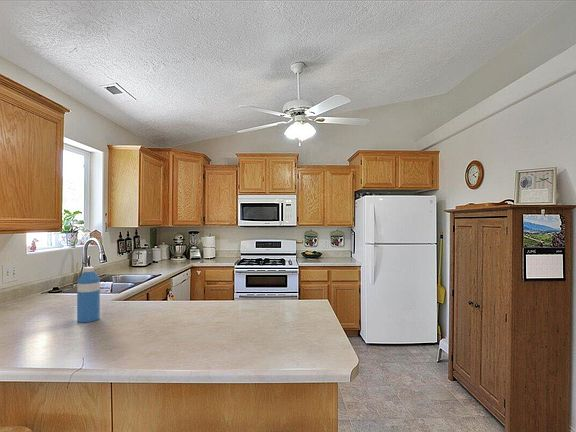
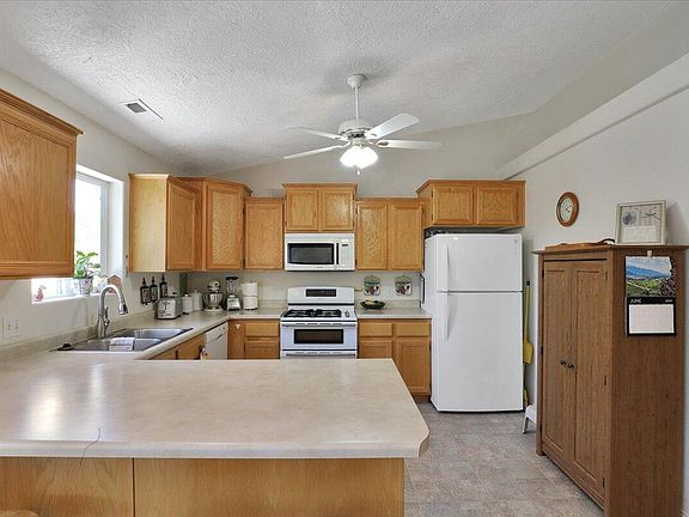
- water bottle (88, 293)
